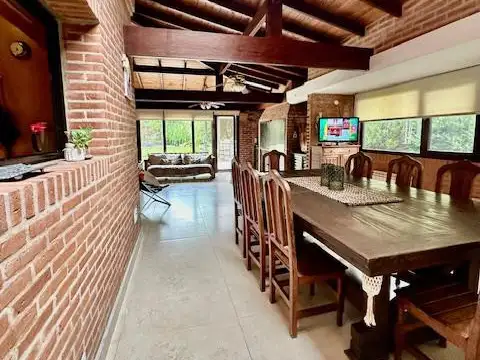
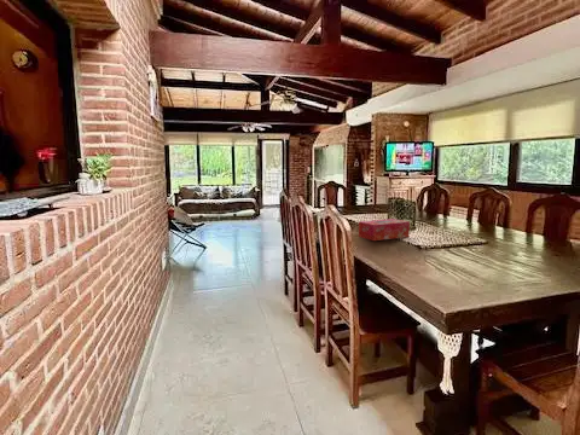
+ tissue box (383, 228)
